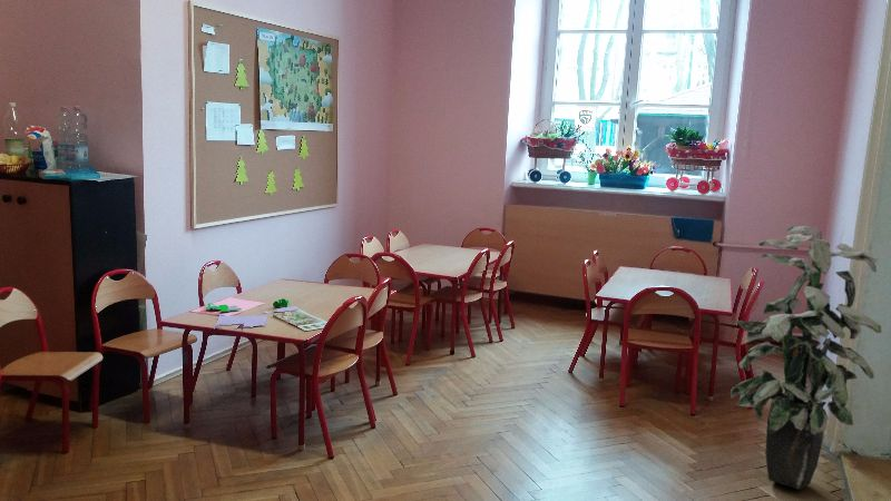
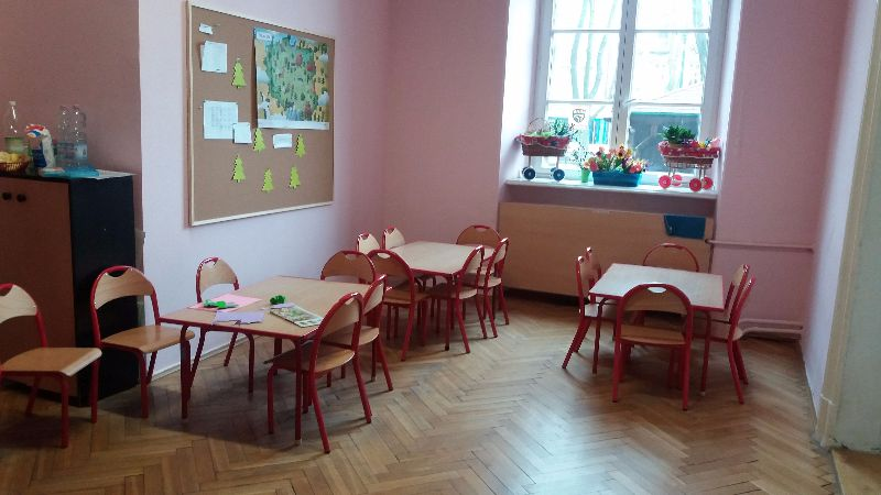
- indoor plant (797, 354)
